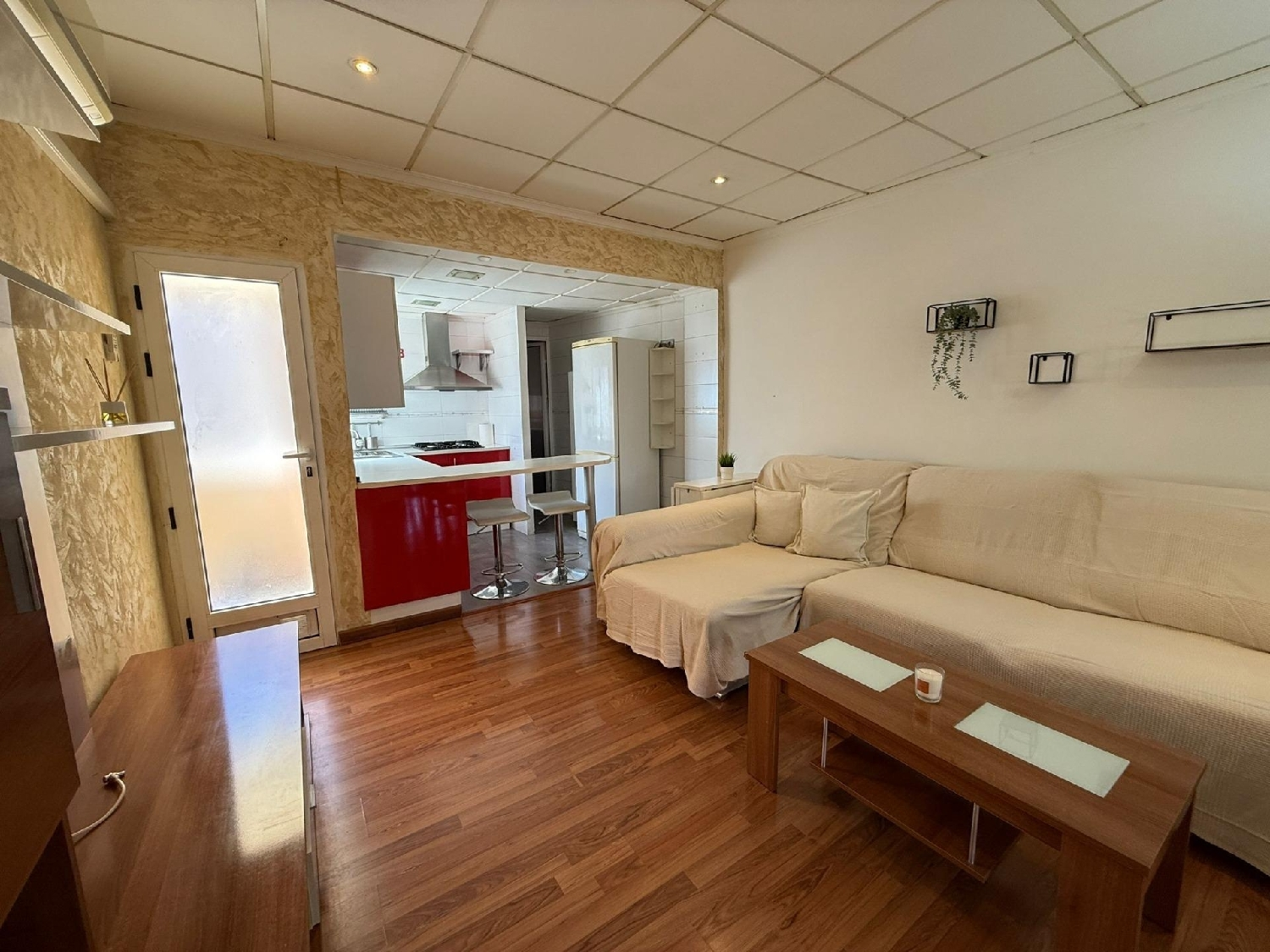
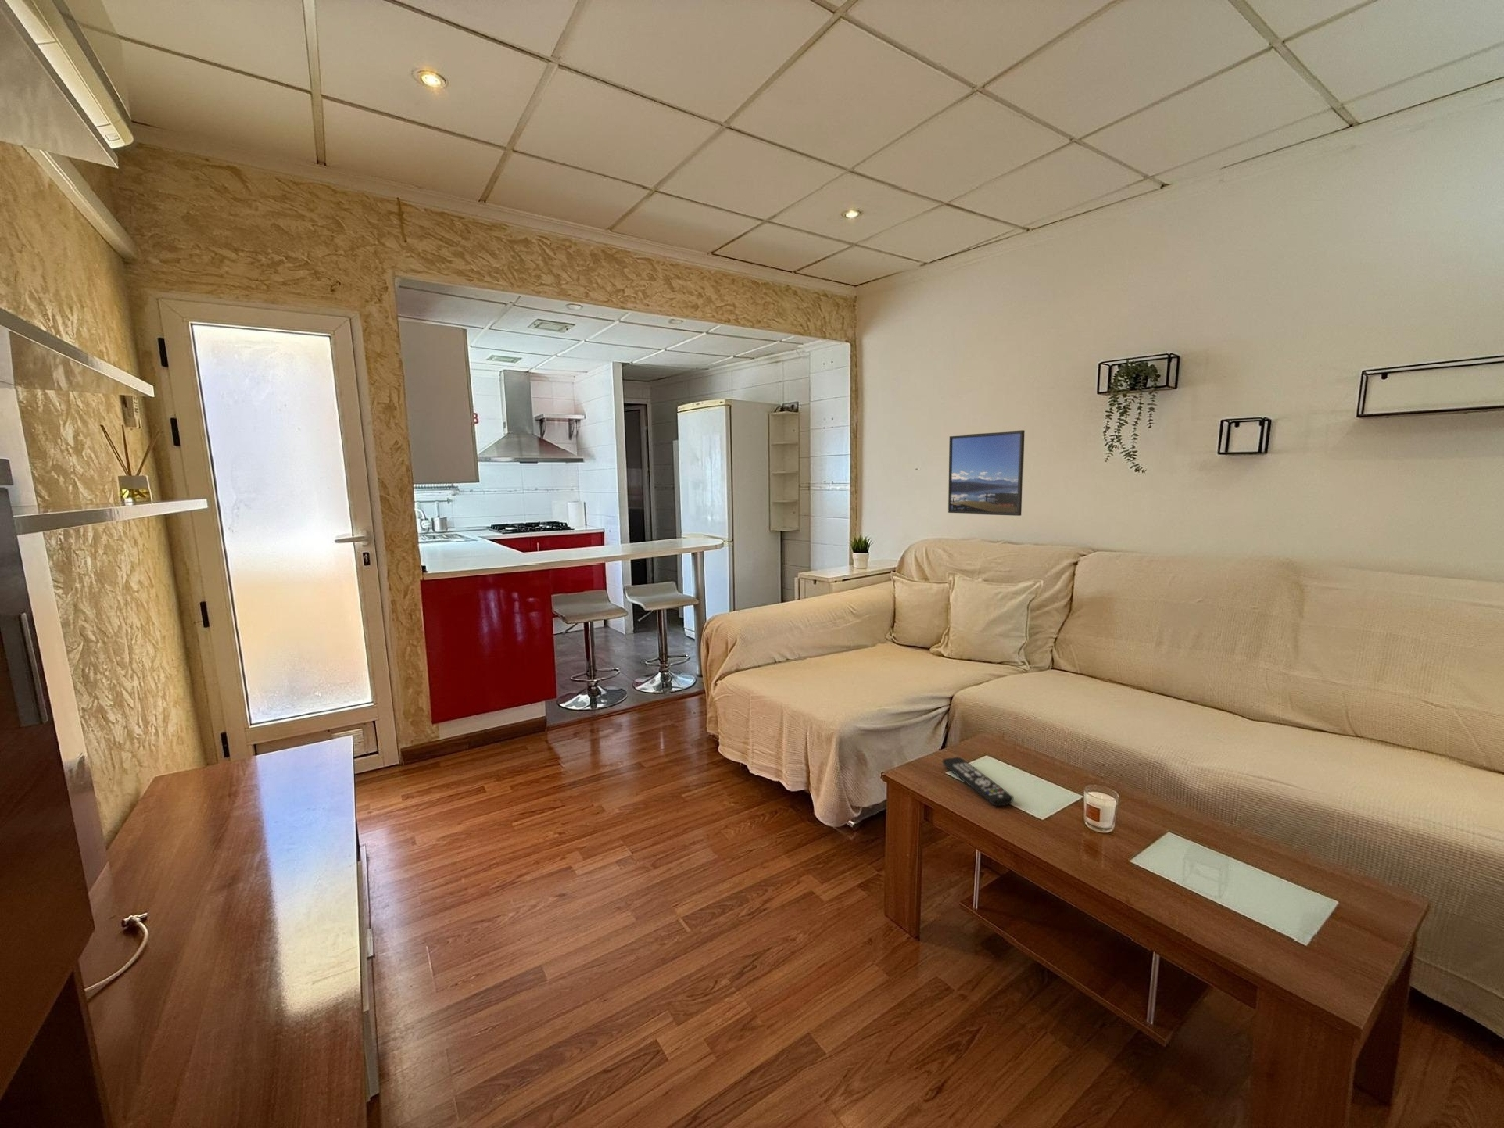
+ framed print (983, 474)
+ remote control (975, 780)
